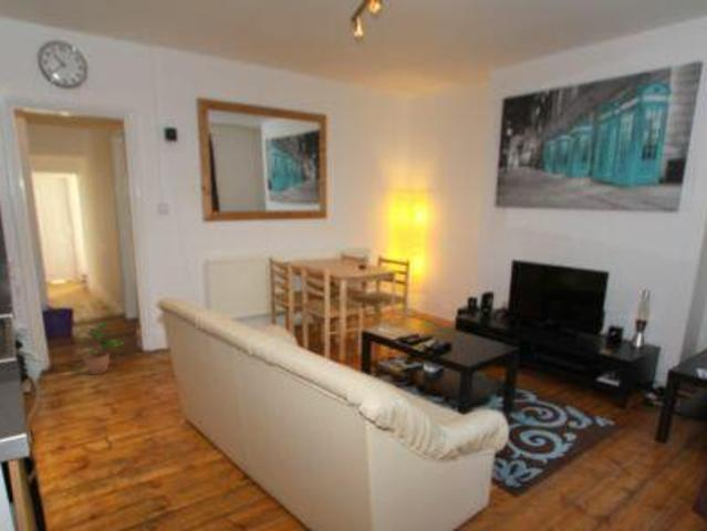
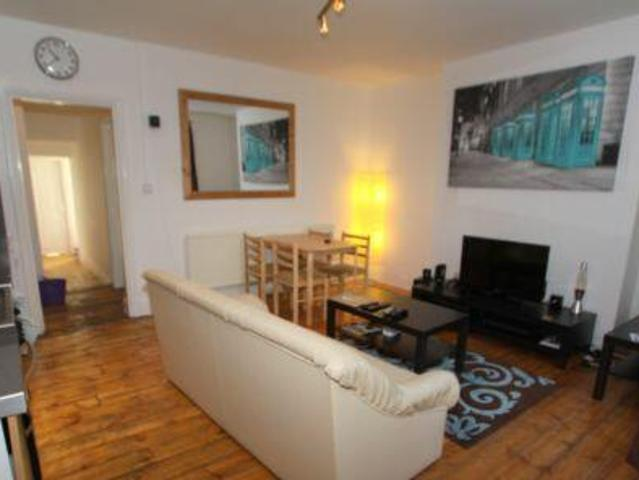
- potted plant (96, 346)
